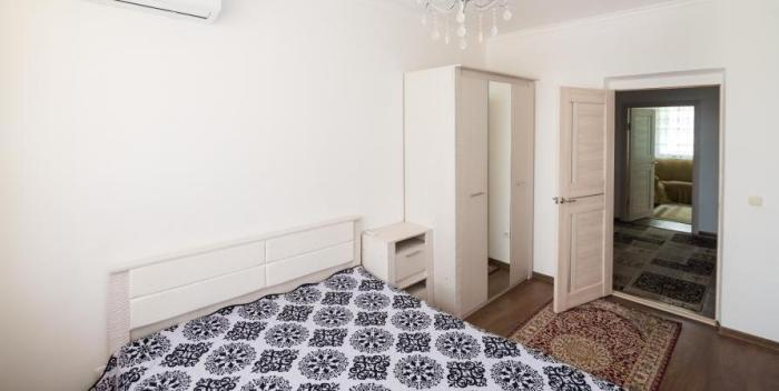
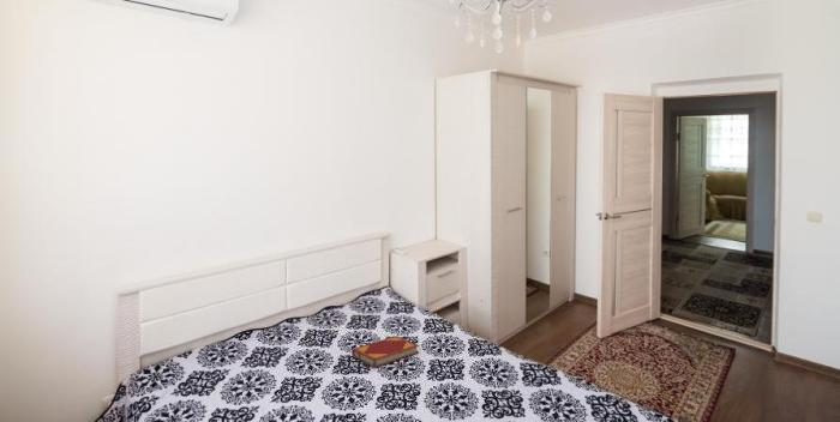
+ hardback book (385, 350)
